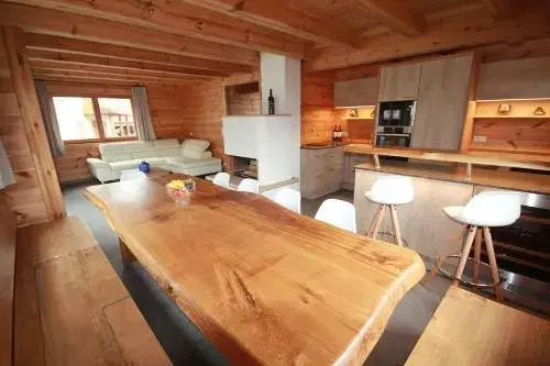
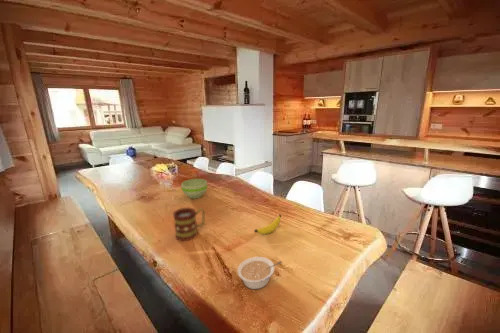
+ mug (190, 222)
+ bowl (194, 189)
+ banana (270, 226)
+ legume (257, 272)
